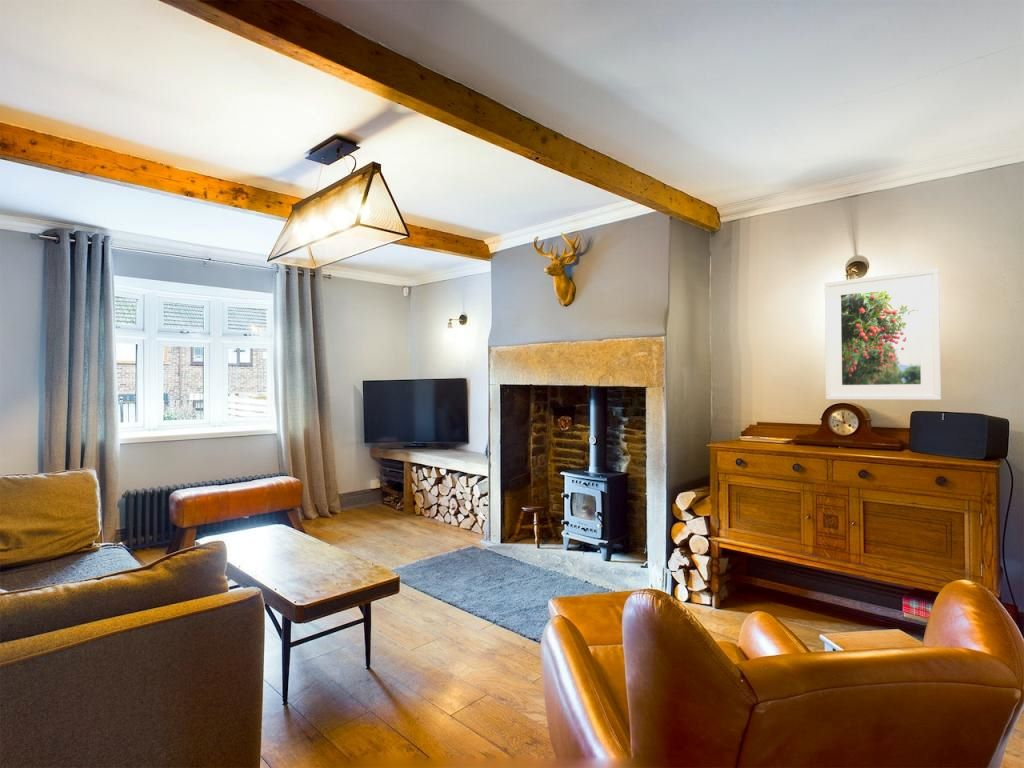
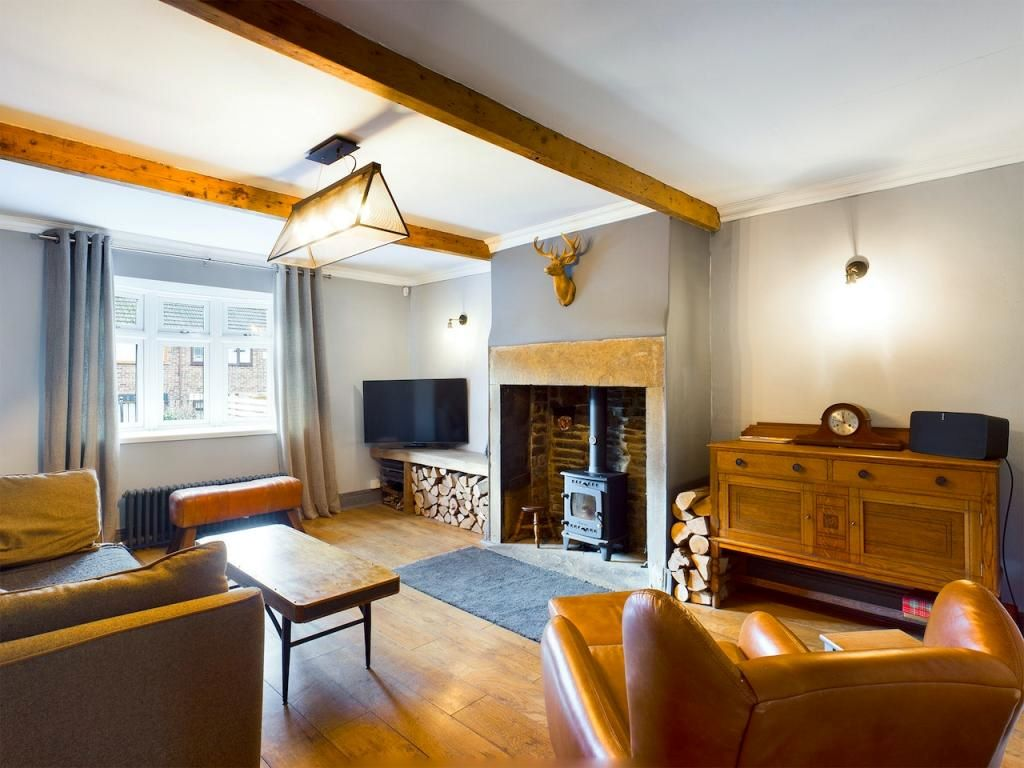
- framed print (879, 337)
